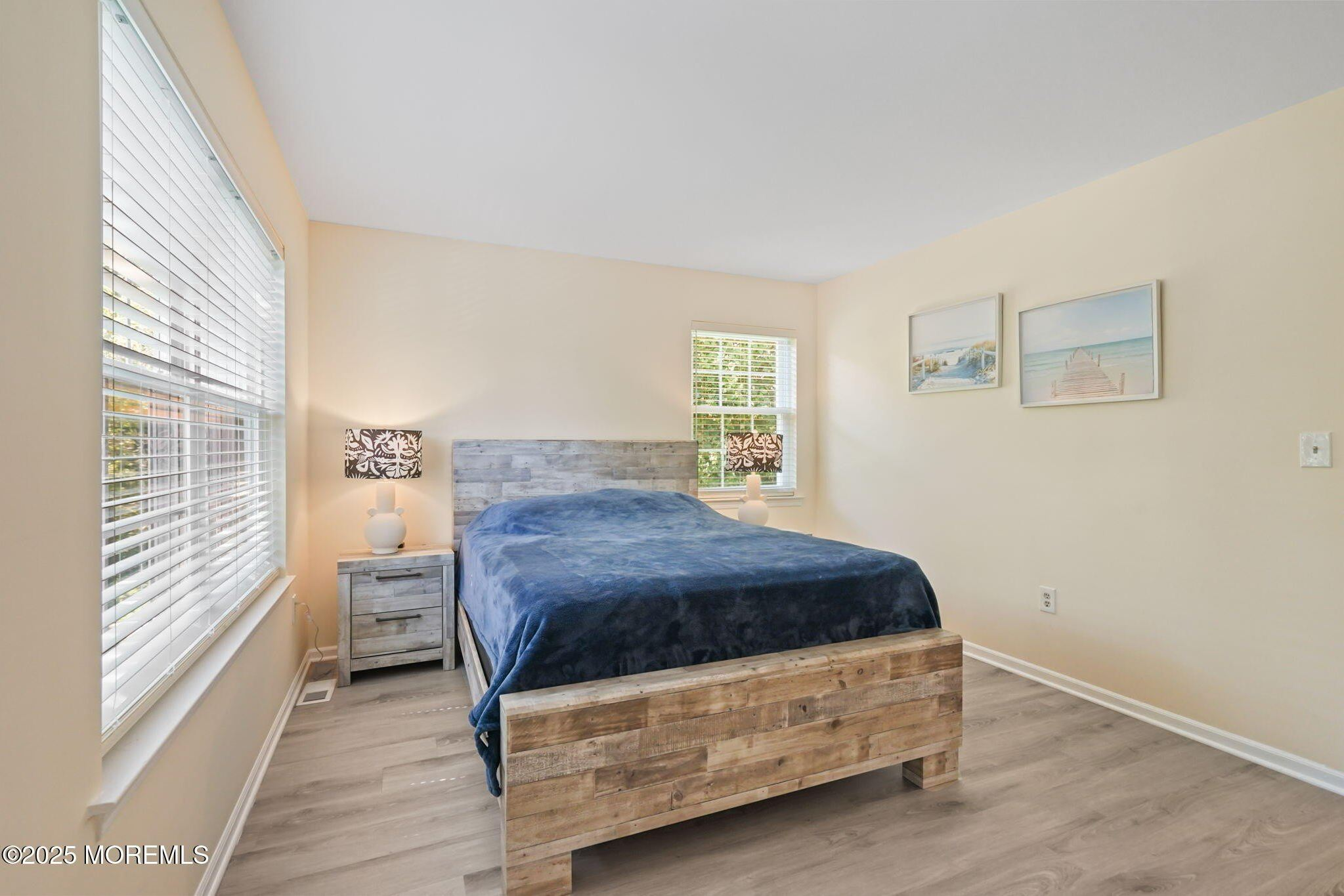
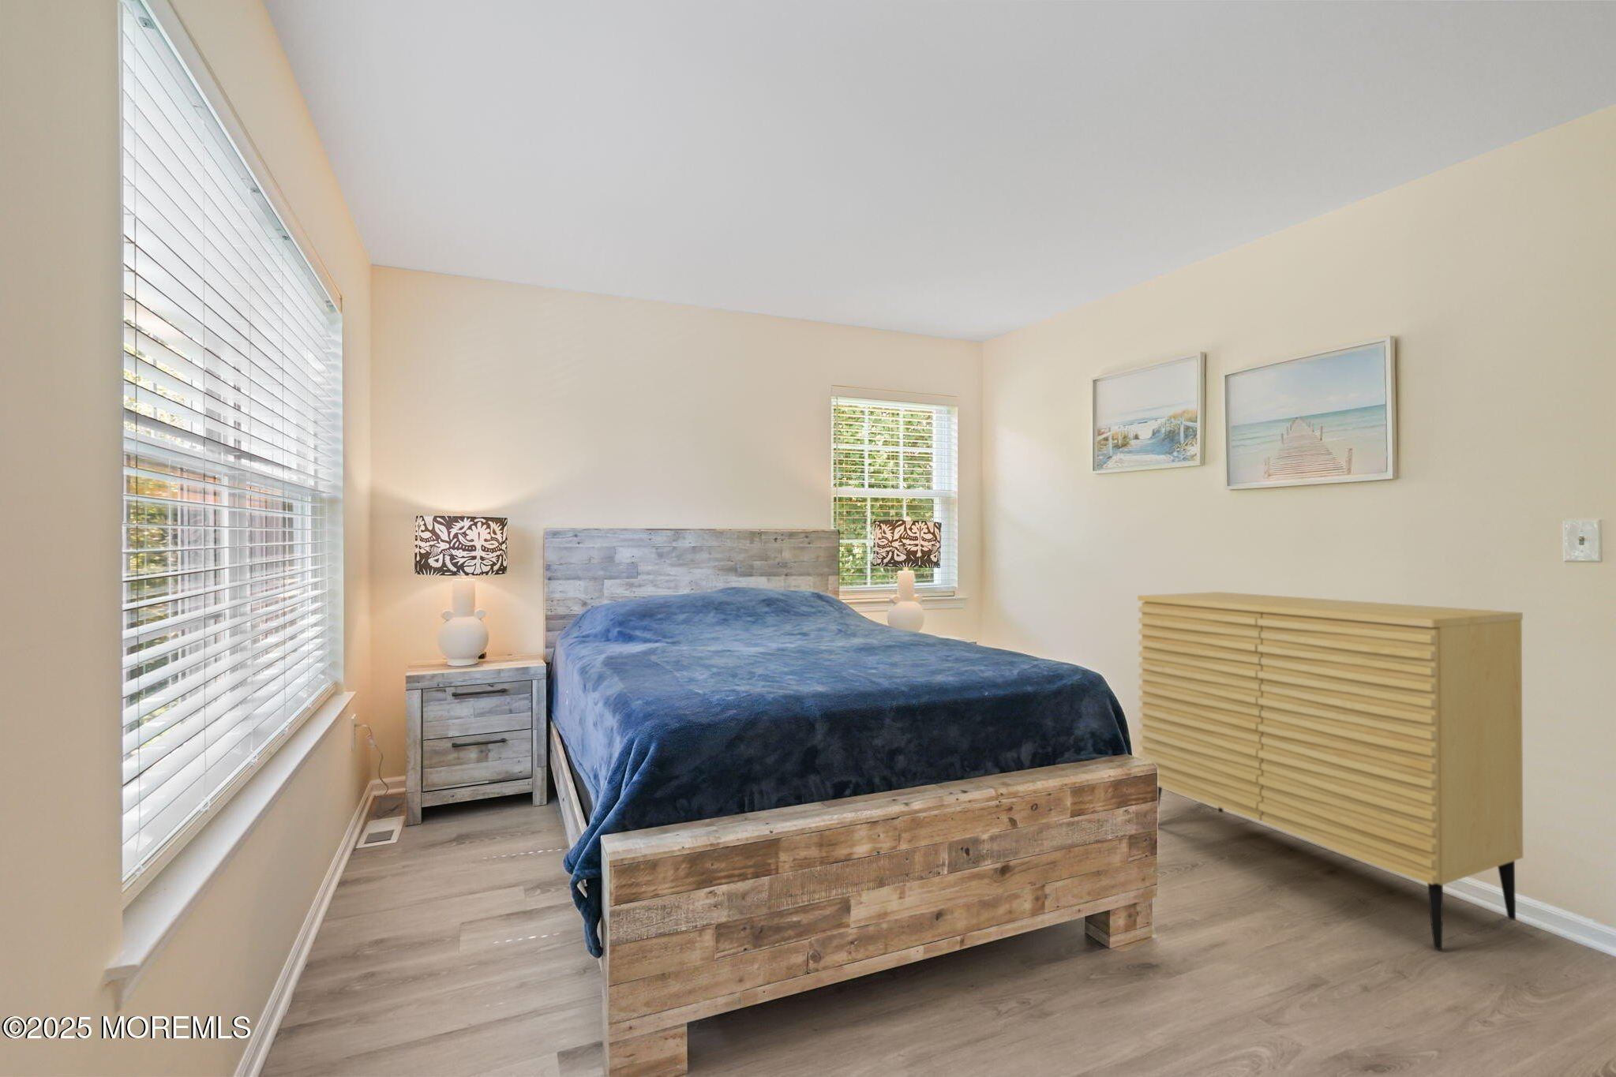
+ dresser (1302, 734)
